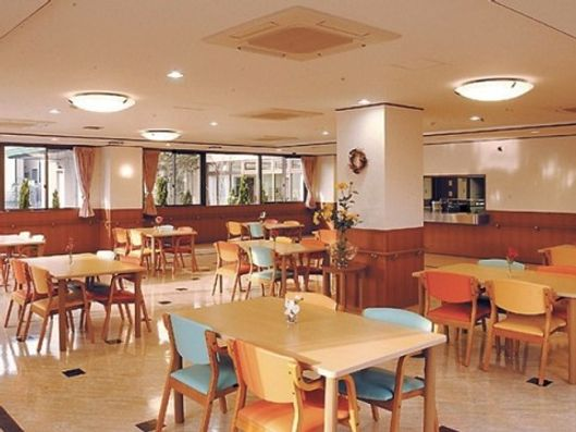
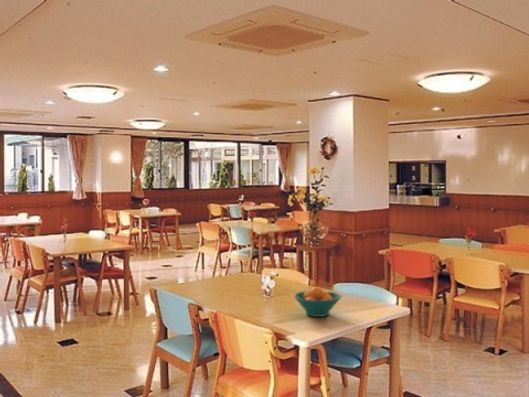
+ fruit bowl (317, 300)
